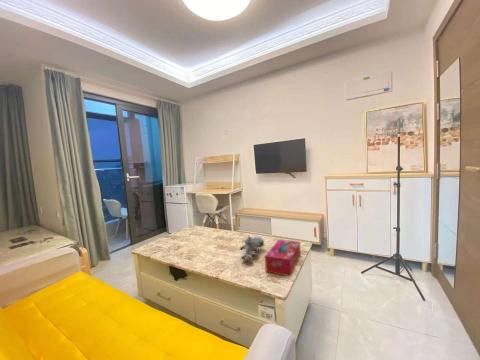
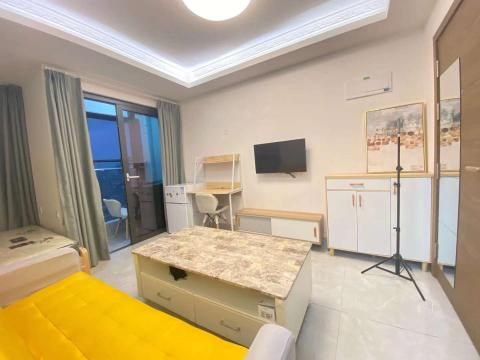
- tissue box (284, 255)
- teapot (247, 243)
